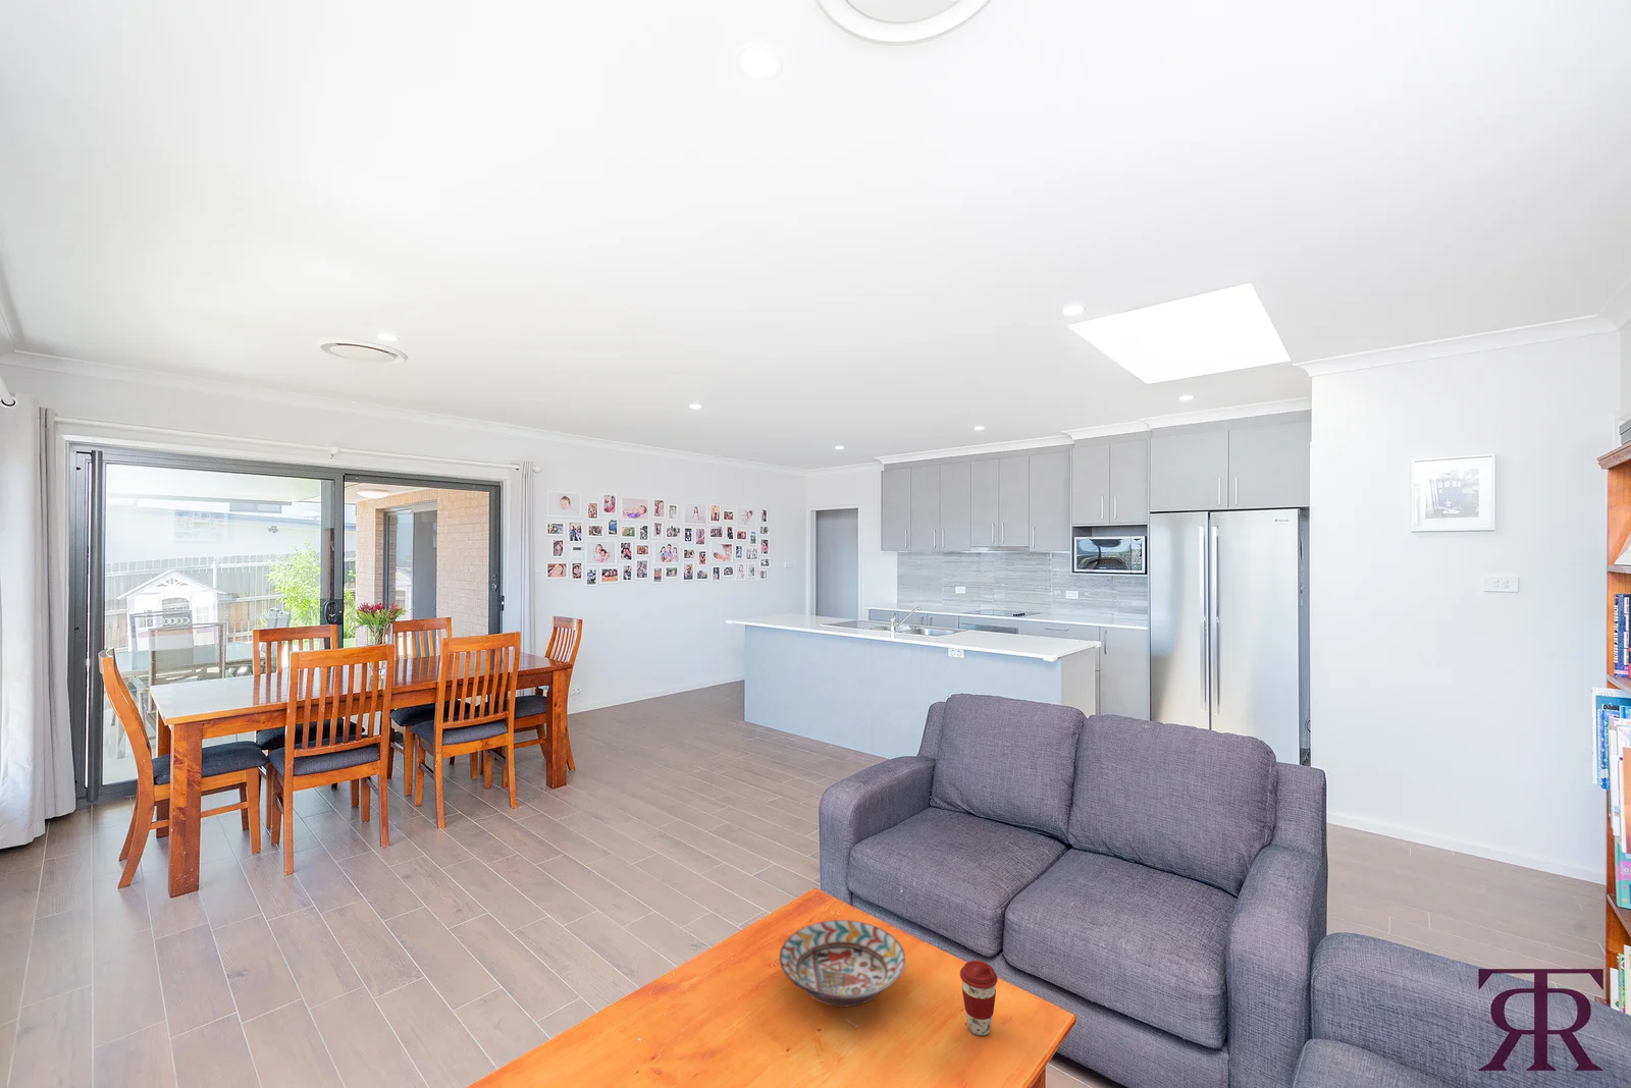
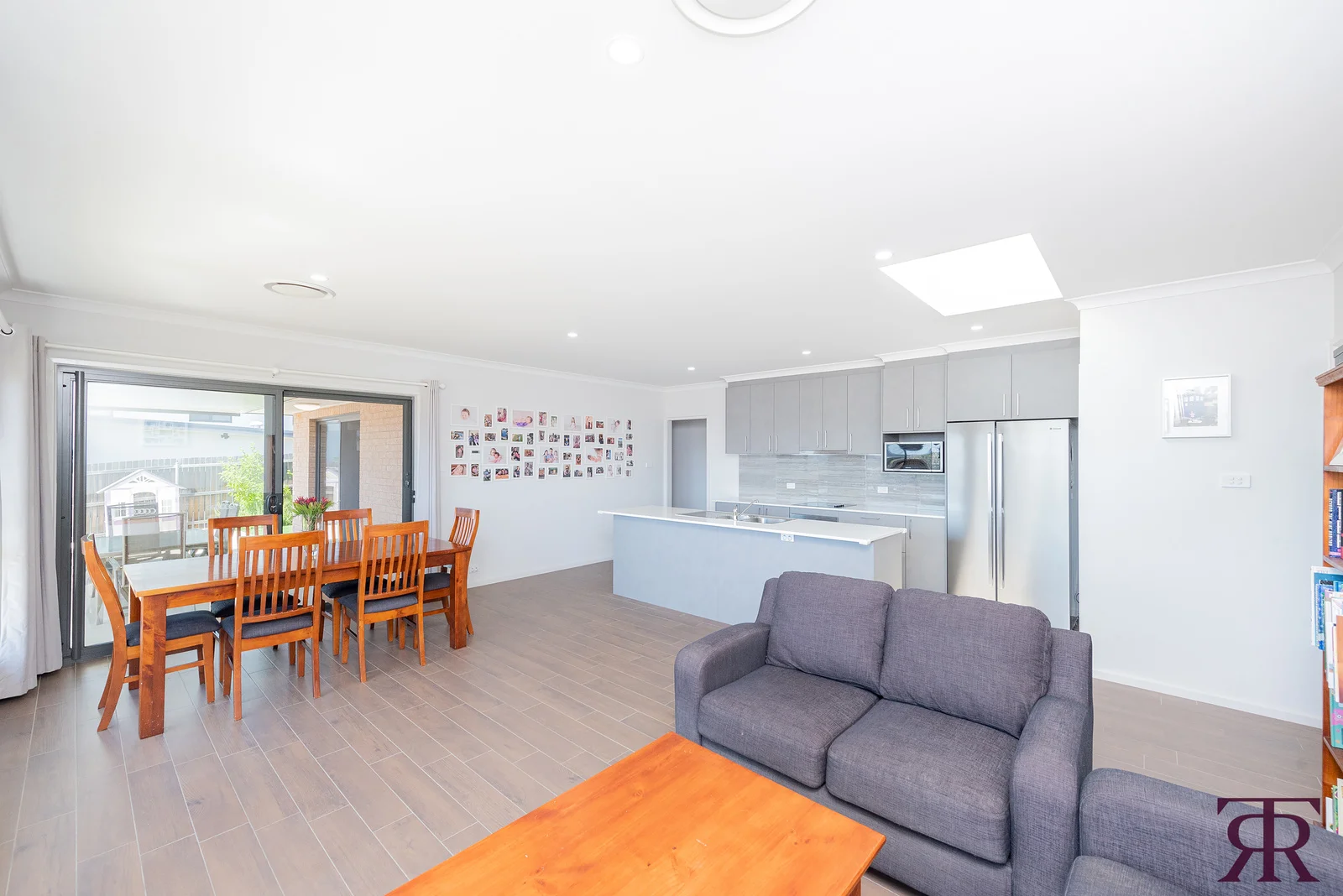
- decorative bowl (842, 970)
- coffee cup (979, 998)
